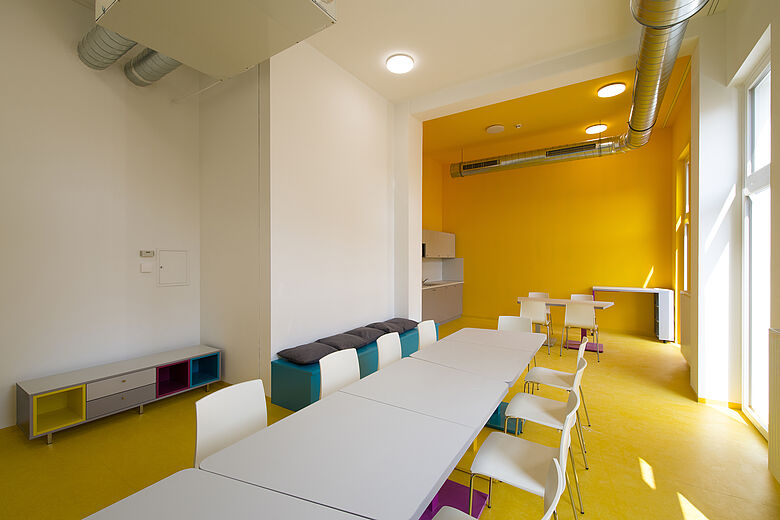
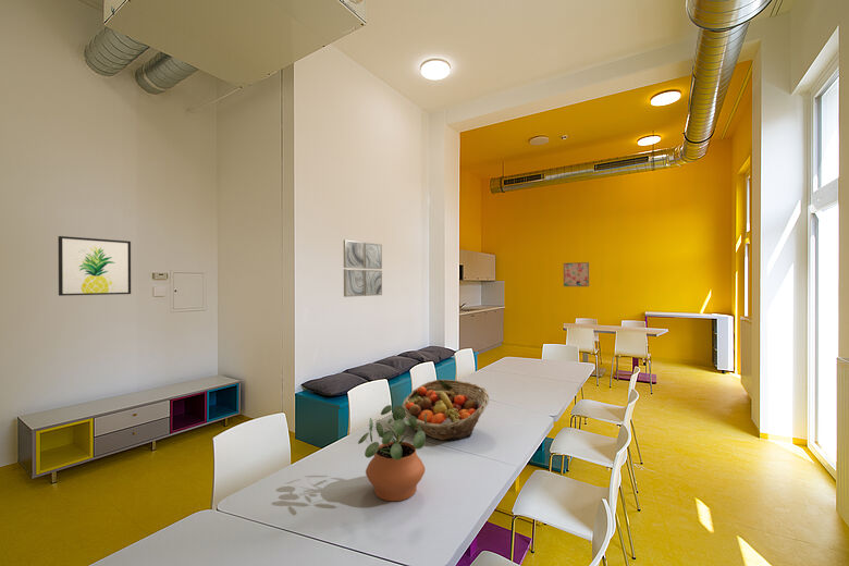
+ fruit basket (444, 407)
+ potted plant (391, 452)
+ wall art (96, 267)
+ wall art (576, 274)
+ wall art (364, 268)
